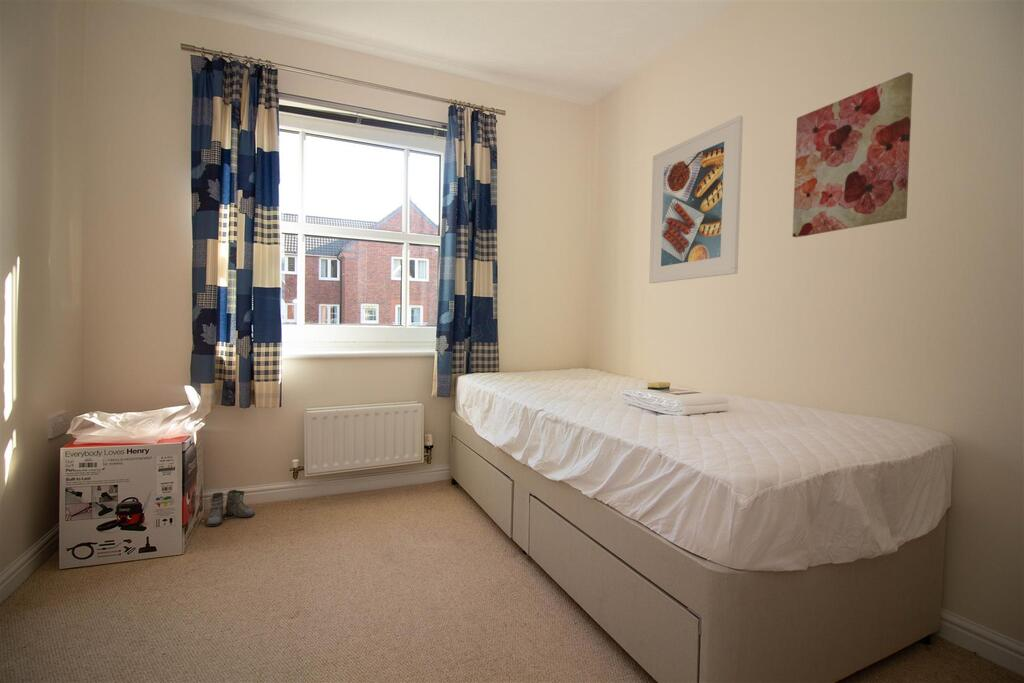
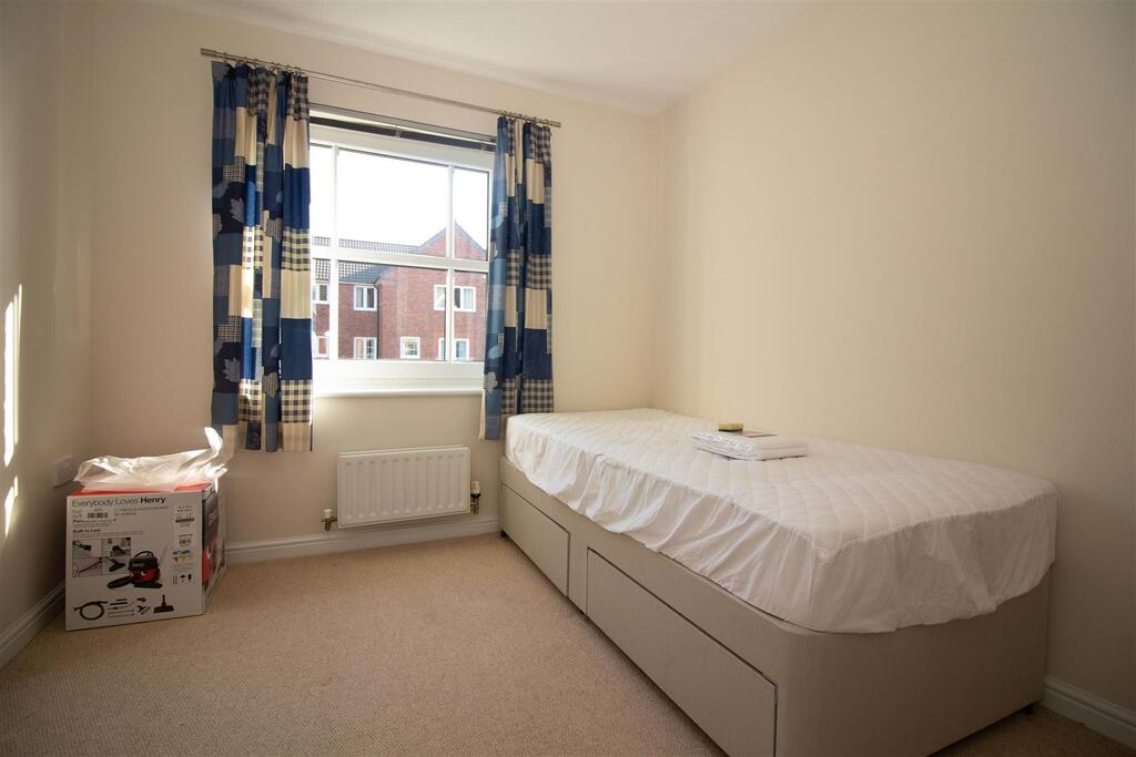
- boots (227, 506)
- wall art (846, 163)
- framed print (690, 208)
